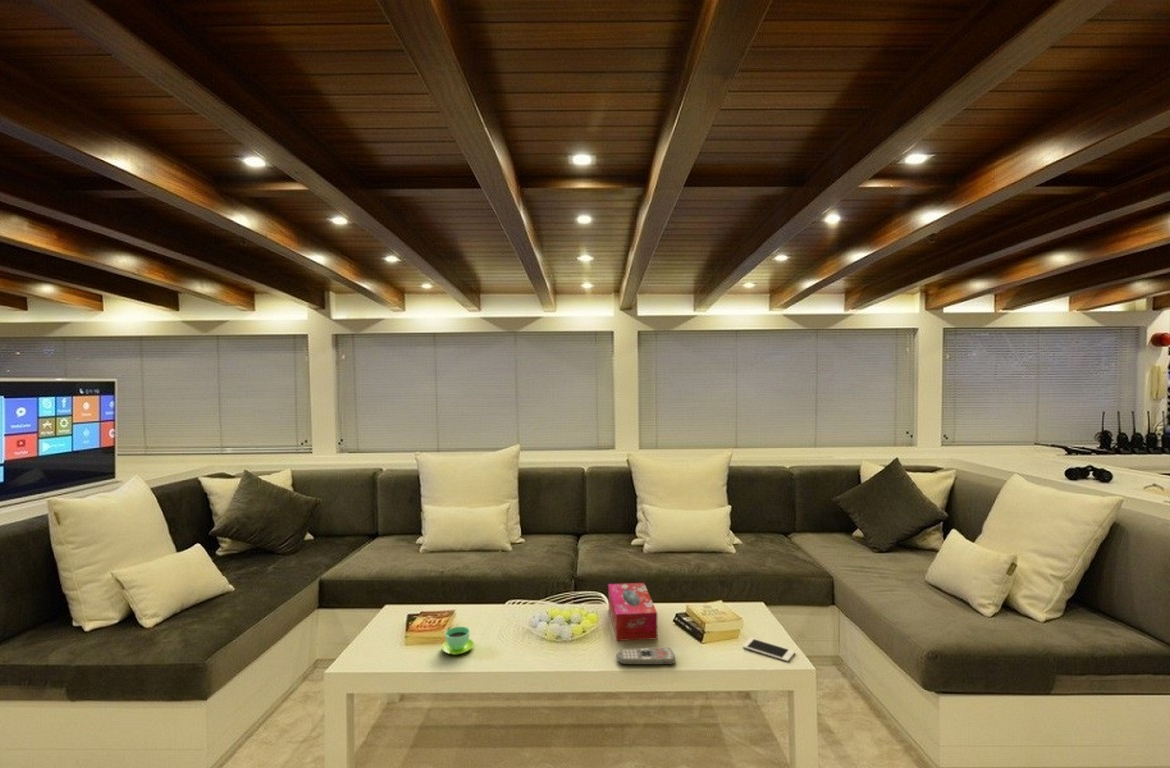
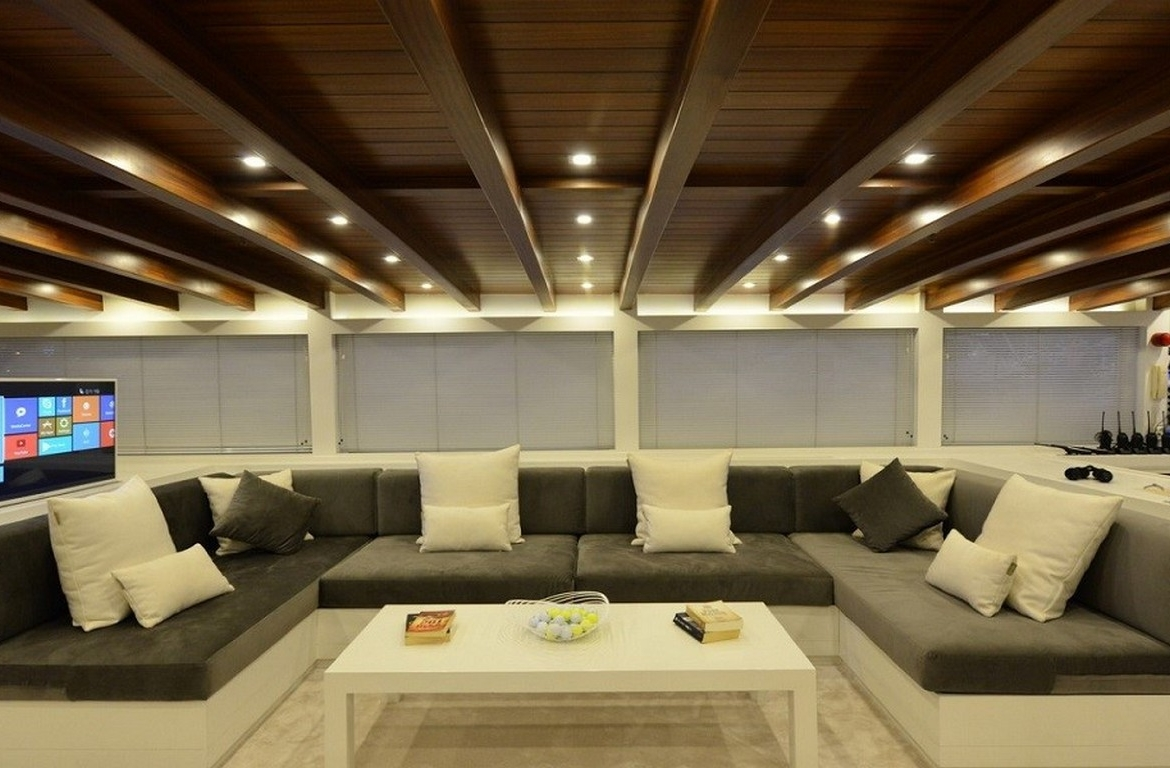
- cup (458, 640)
- tissue box (631, 609)
- cell phone (768, 649)
- remote control (645, 656)
